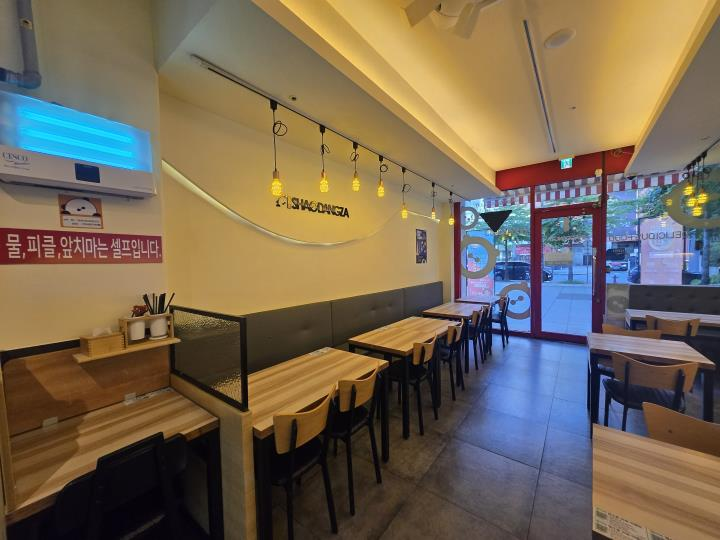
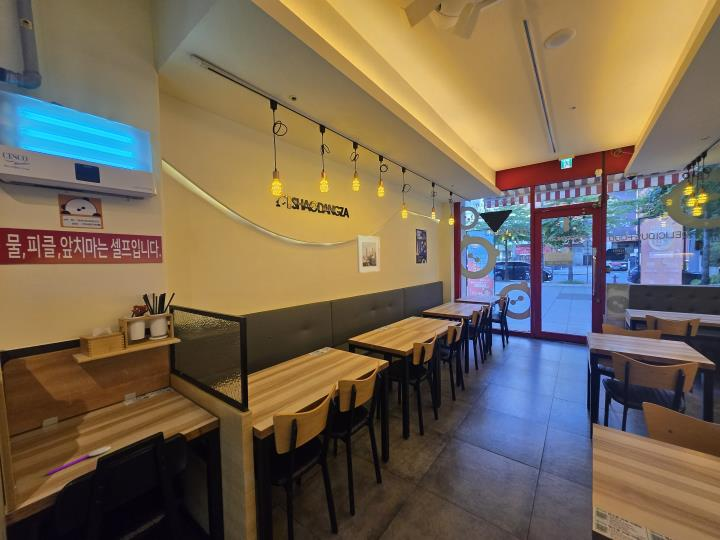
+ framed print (369, 254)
+ spoon (81, 458)
